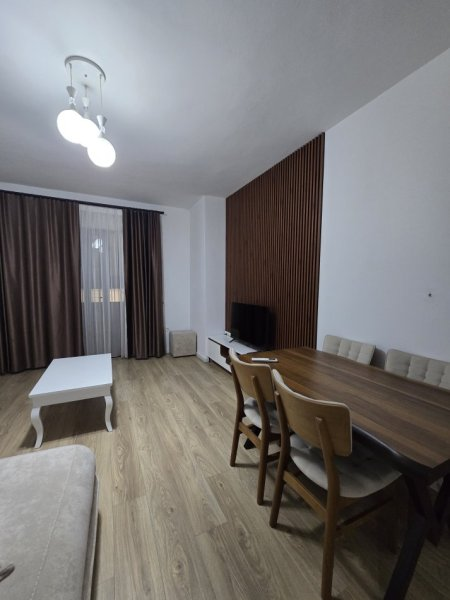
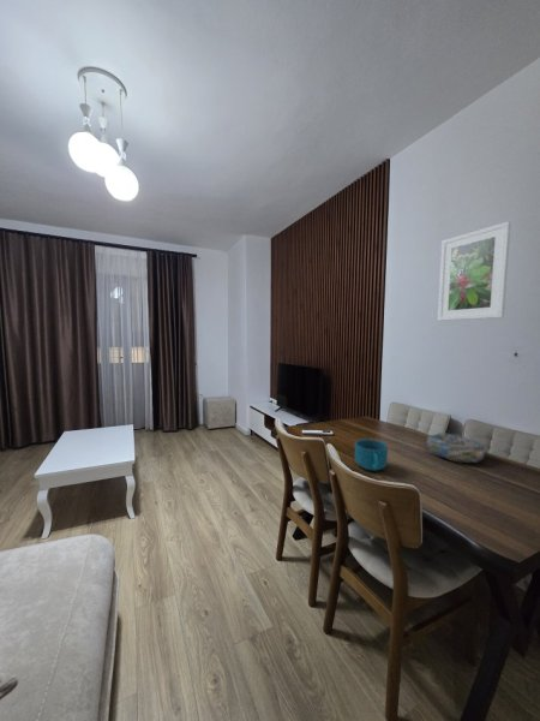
+ decorative bowl (454, 446)
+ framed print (470, 275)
+ cup (371, 457)
